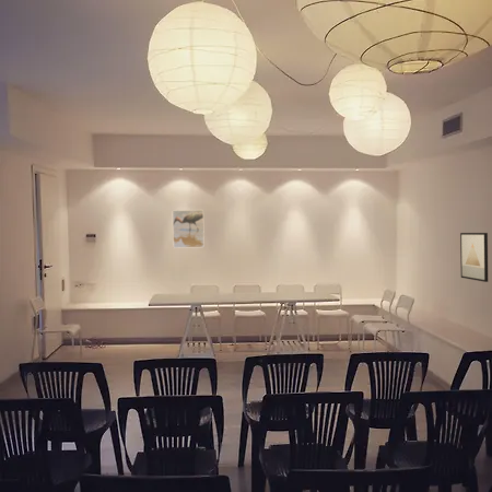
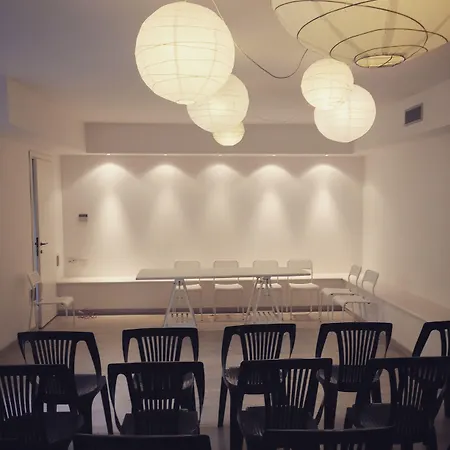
- wall art (473, 256)
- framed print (188, 229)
